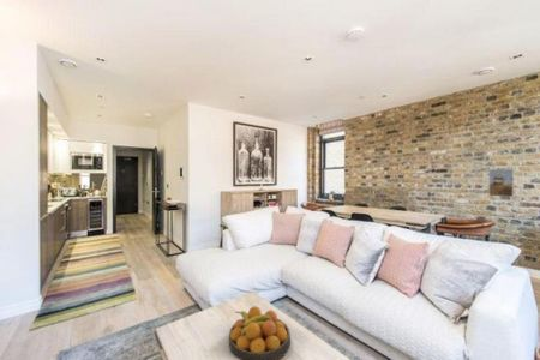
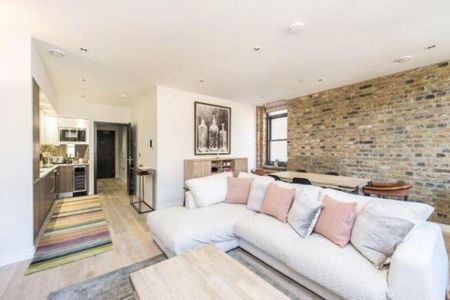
- fruit bowl (259, 328)
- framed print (500, 182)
